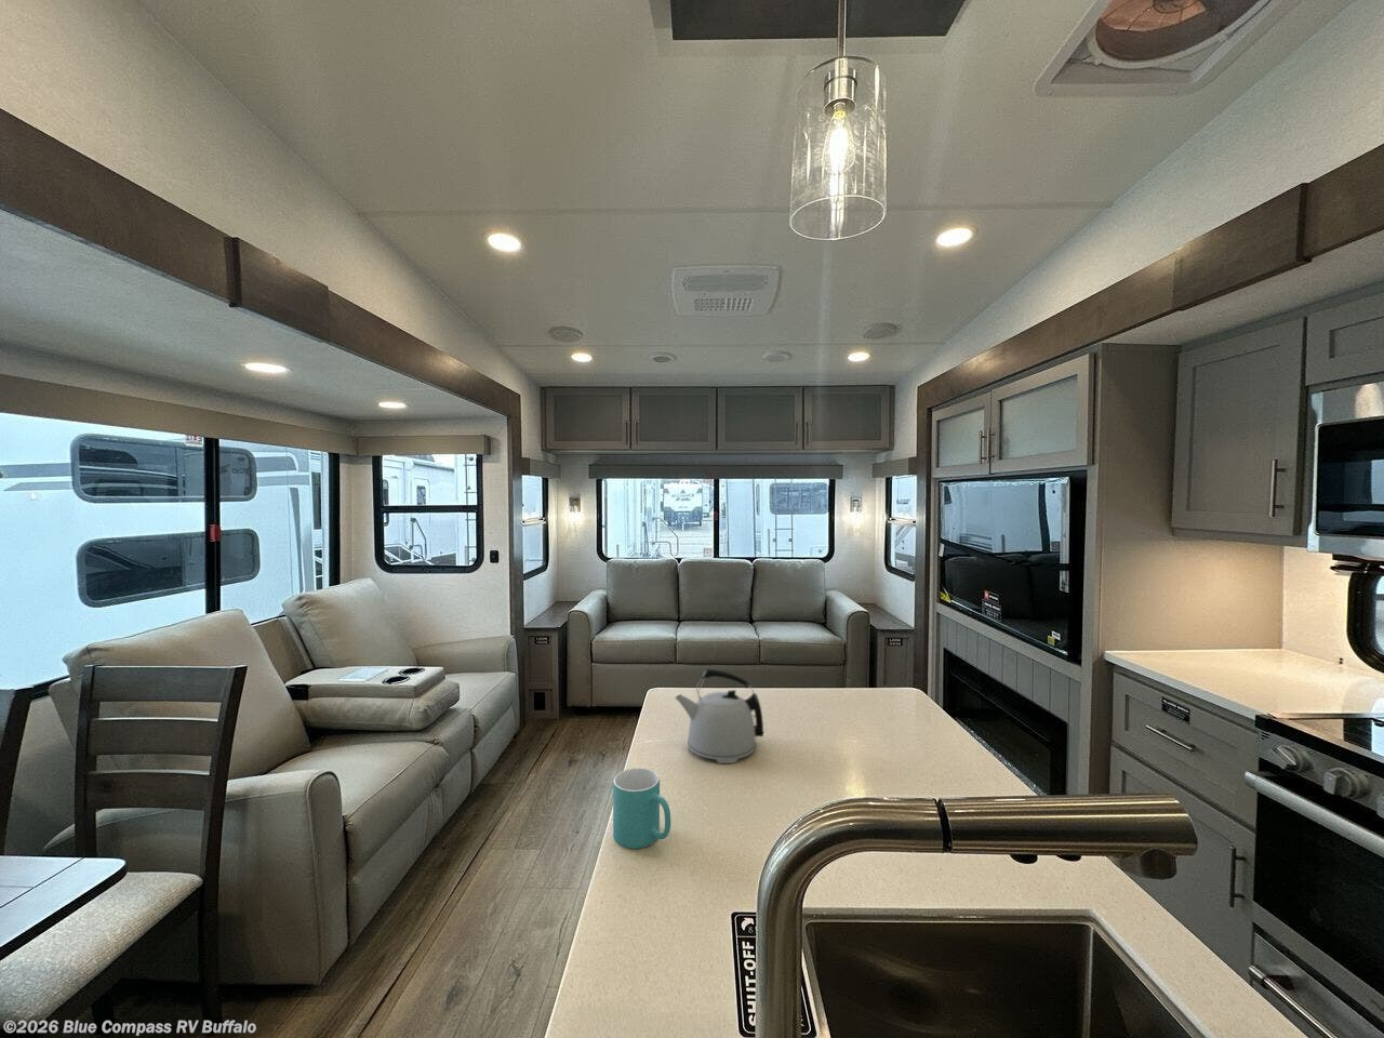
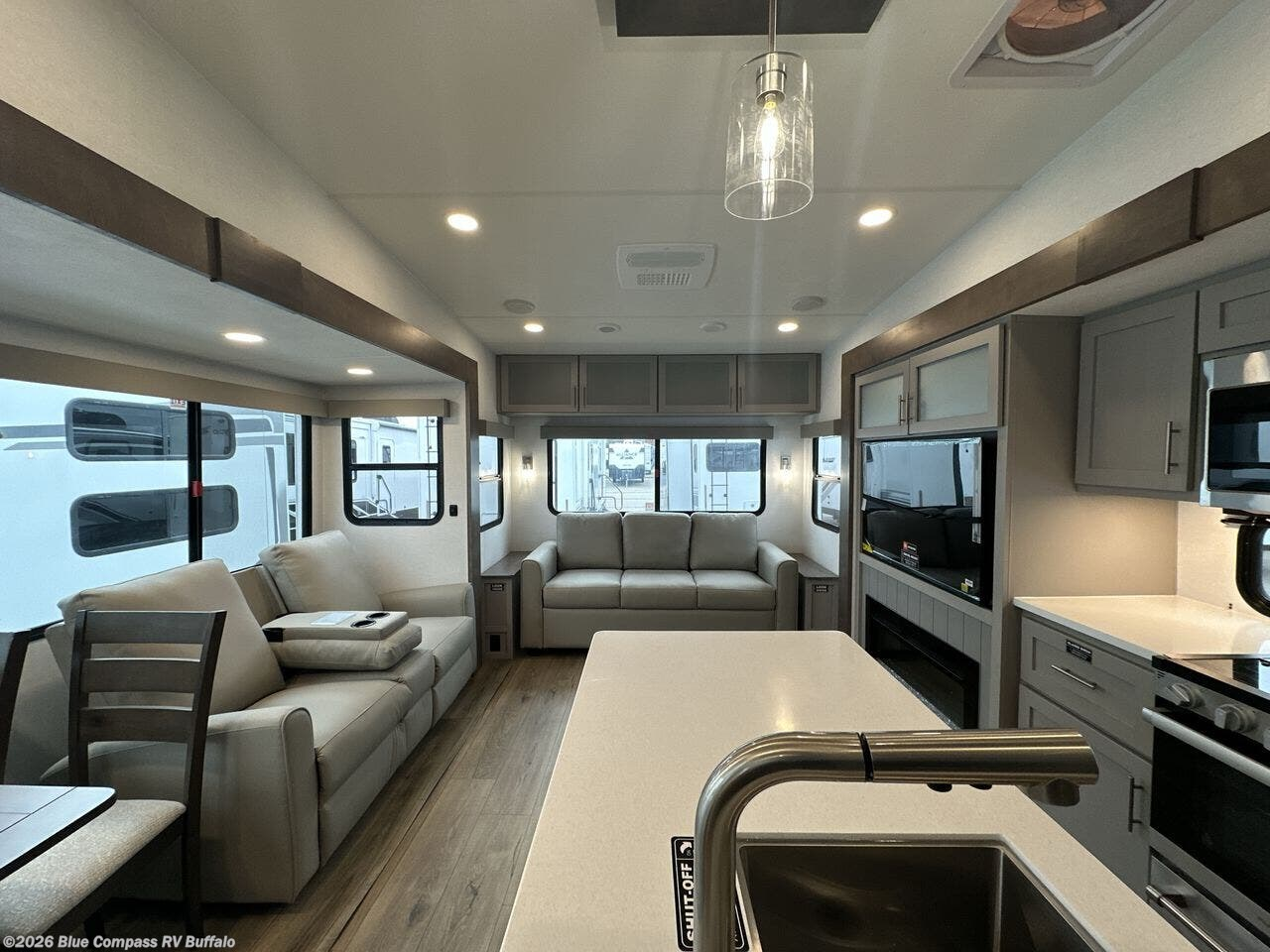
- mug (643, 810)
- kettle (719, 708)
